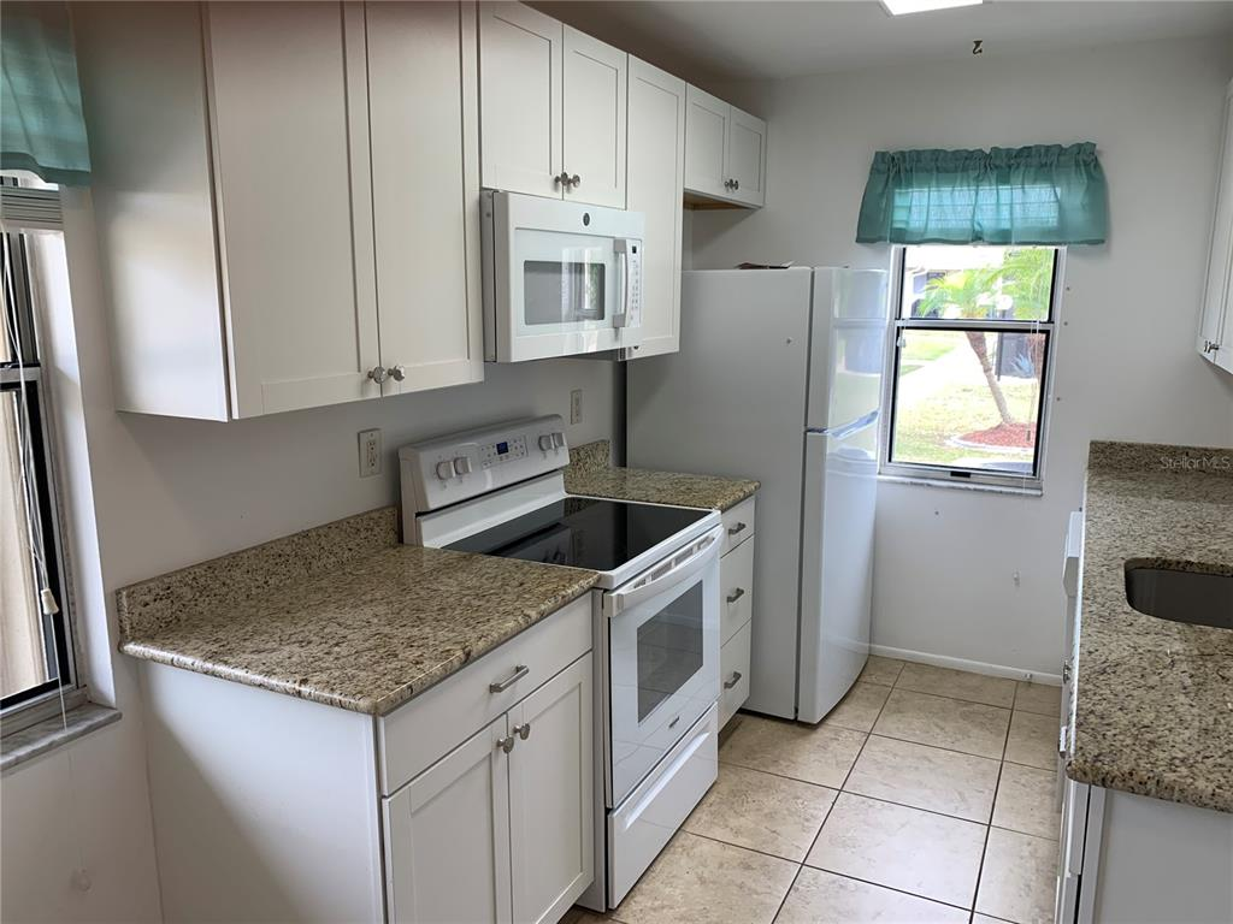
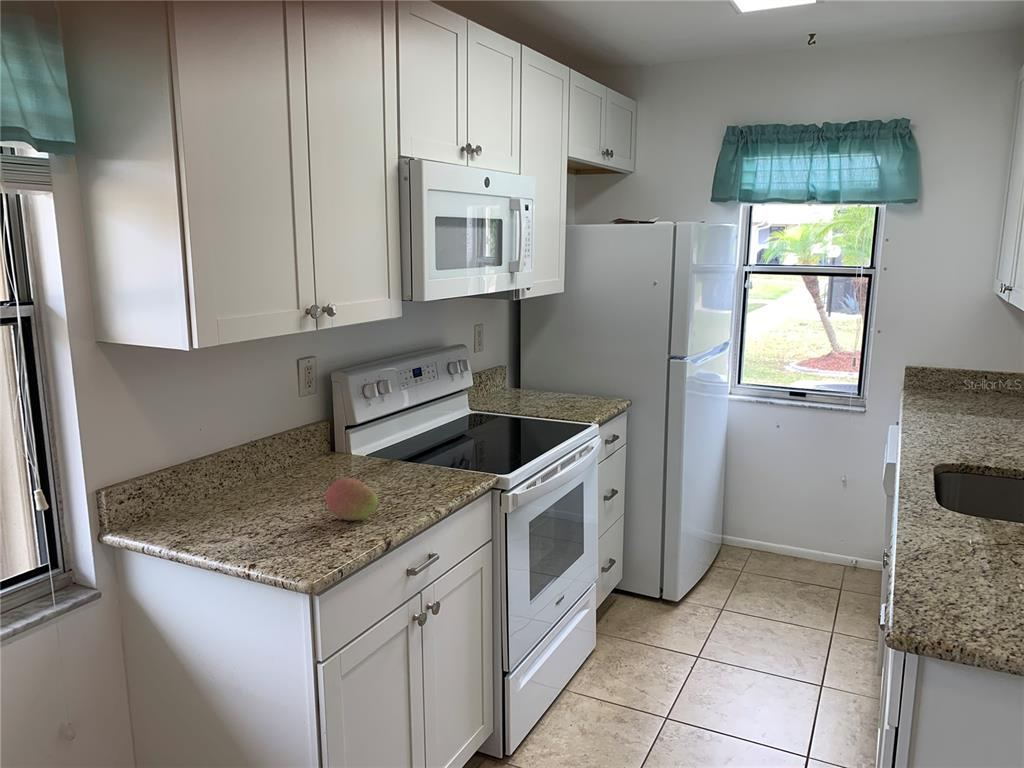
+ fruit (350, 499)
